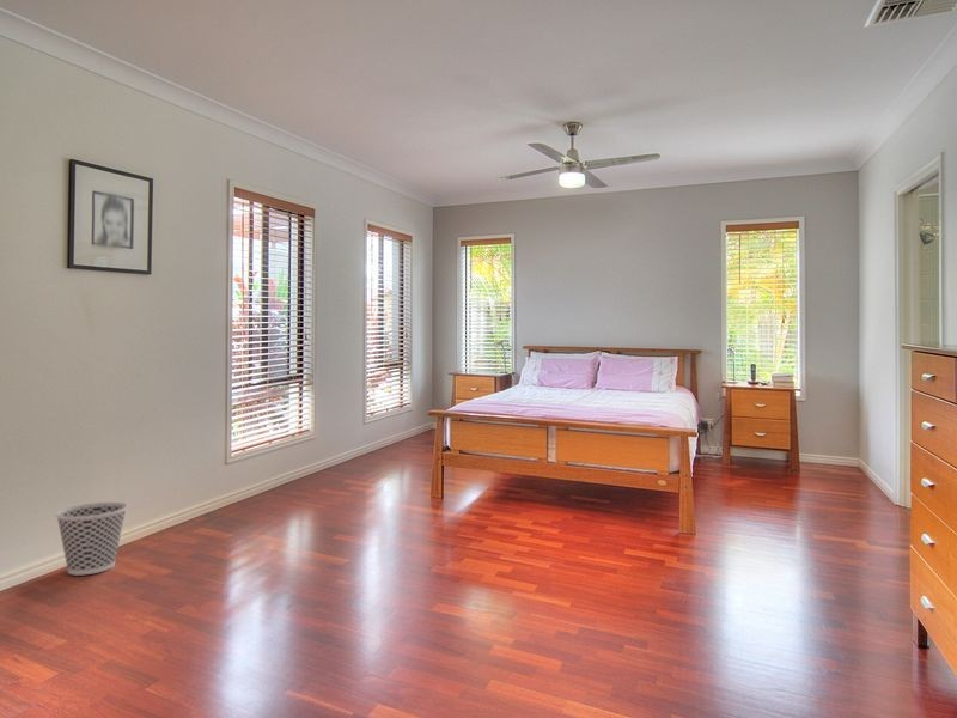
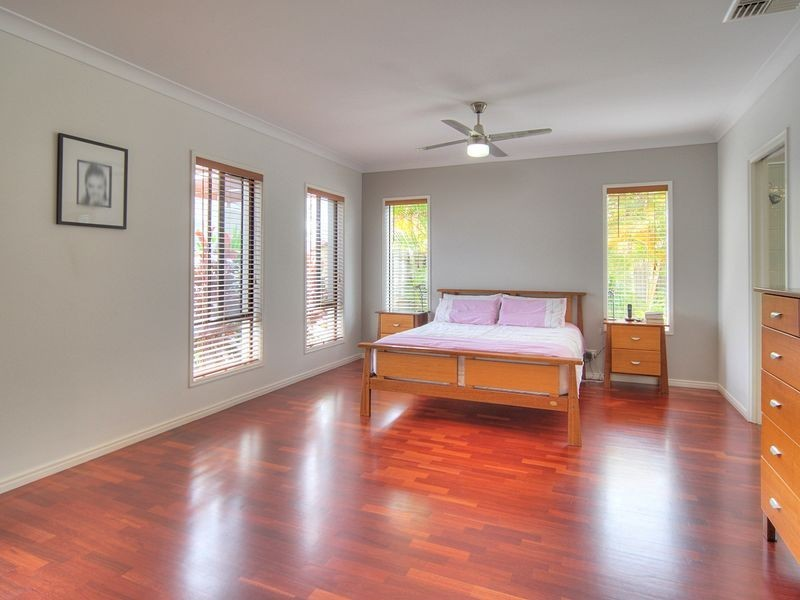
- wastebasket (92, 537)
